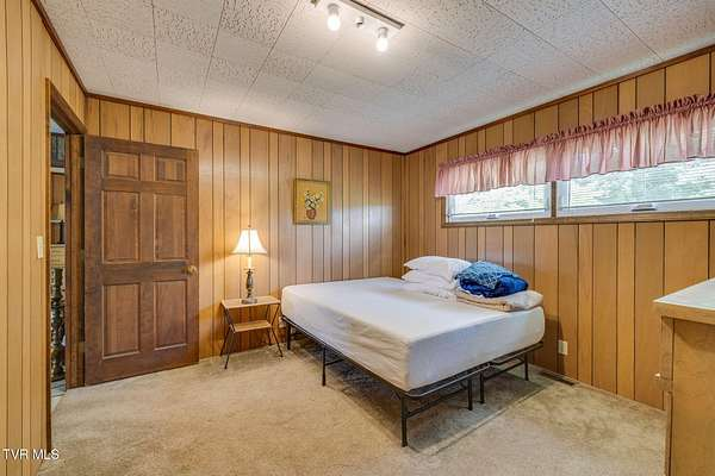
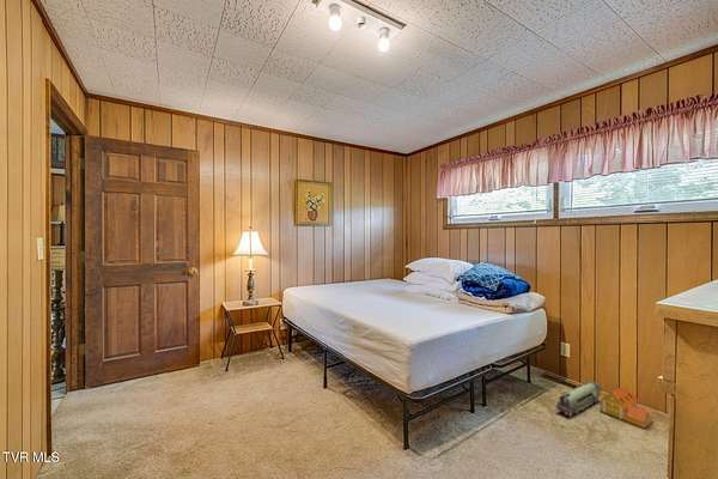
+ toy house (627, 404)
+ toy train (578, 398)
